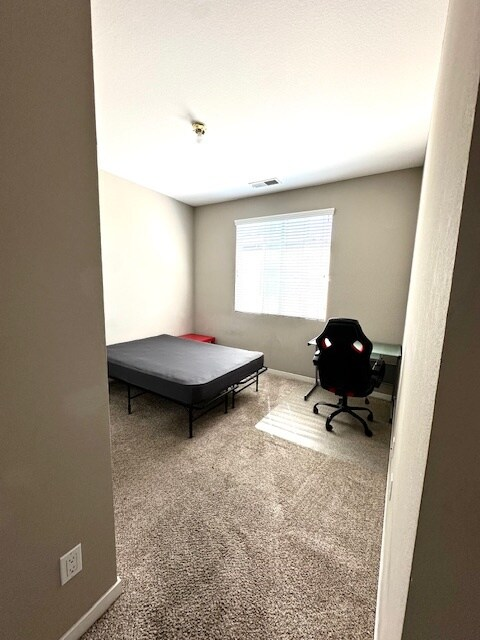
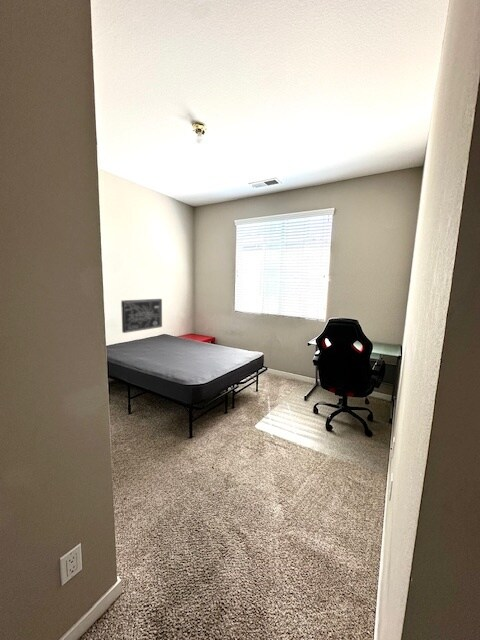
+ wall art (143, 314)
